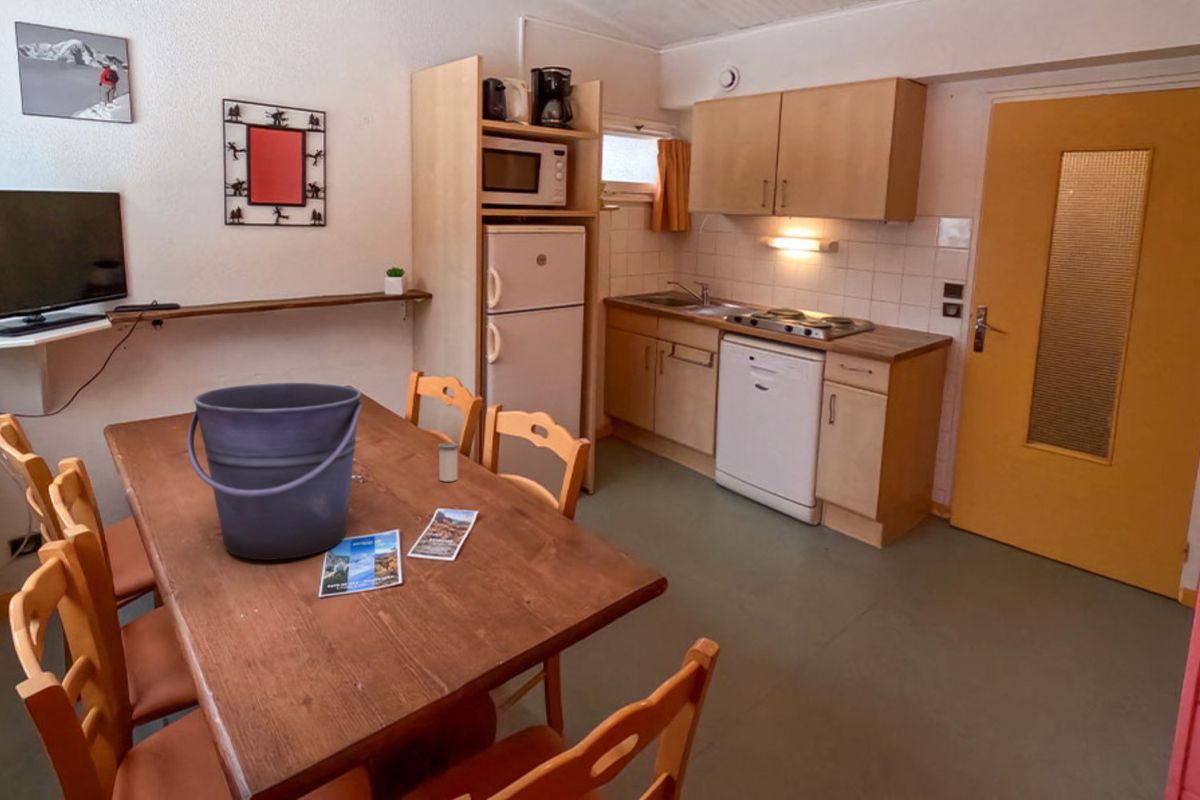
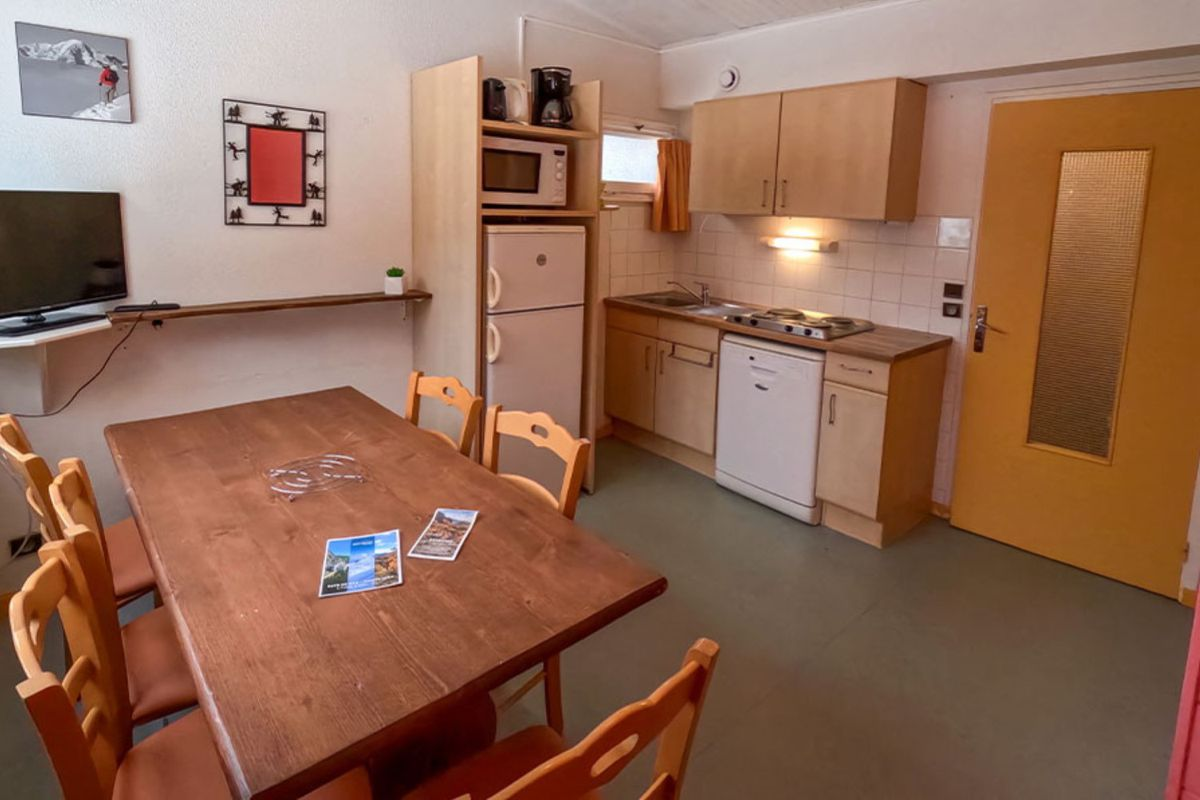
- bucket (281, 470)
- salt shaker (448, 461)
